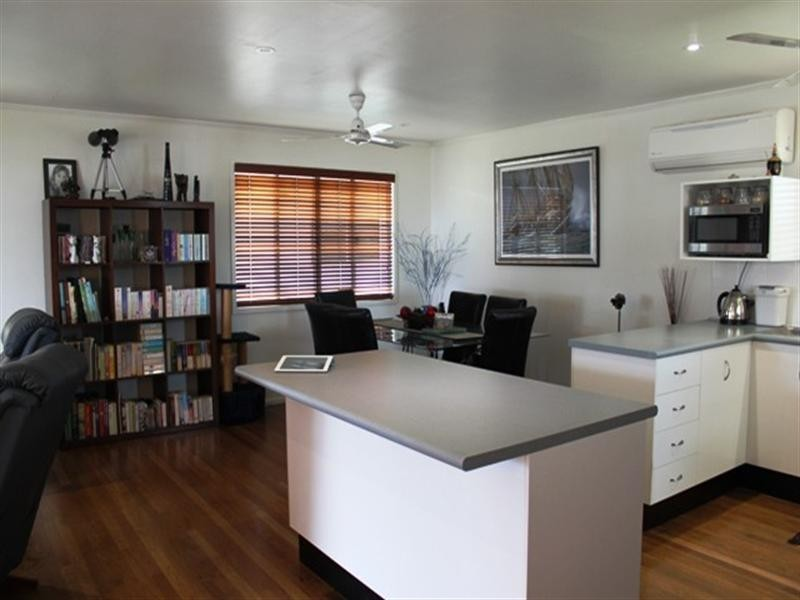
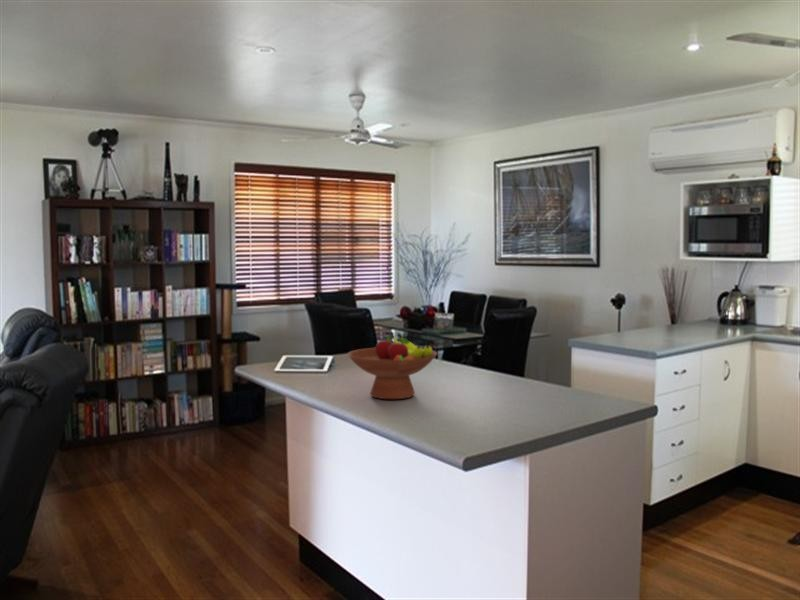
+ fruit bowl (392, 366)
